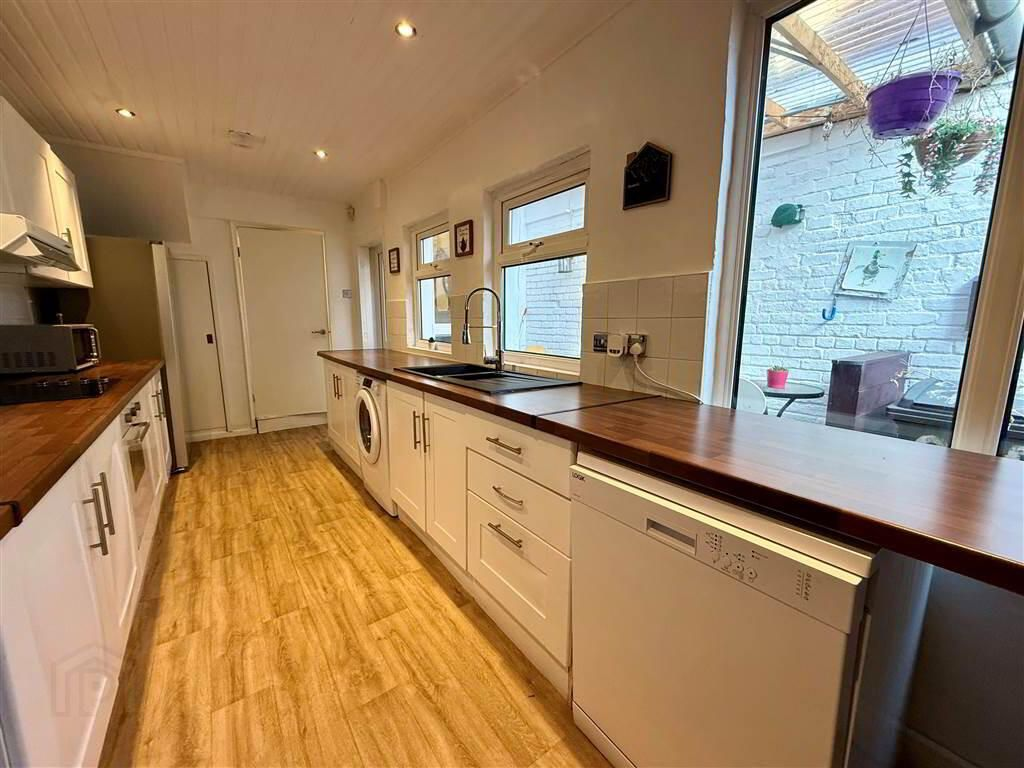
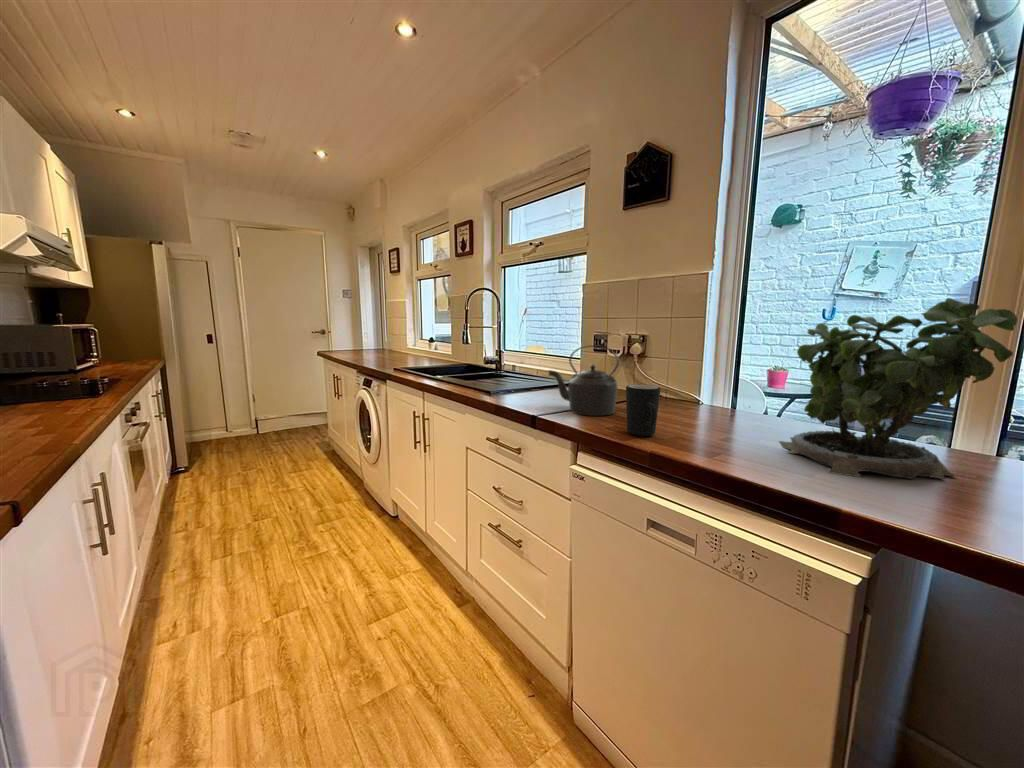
+ potted plant (885, 379)
+ kettle (581, 377)
+ mug (644, 411)
